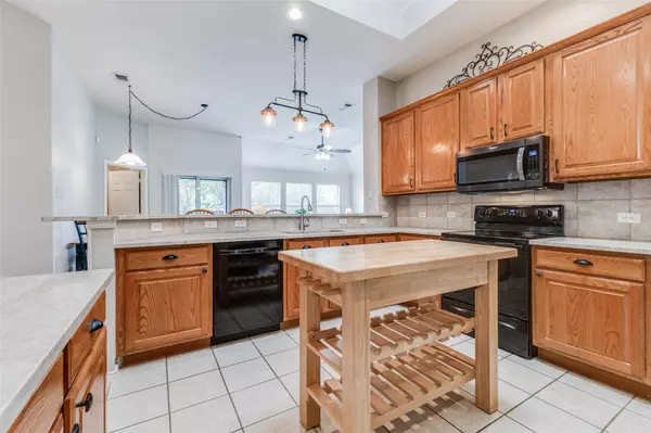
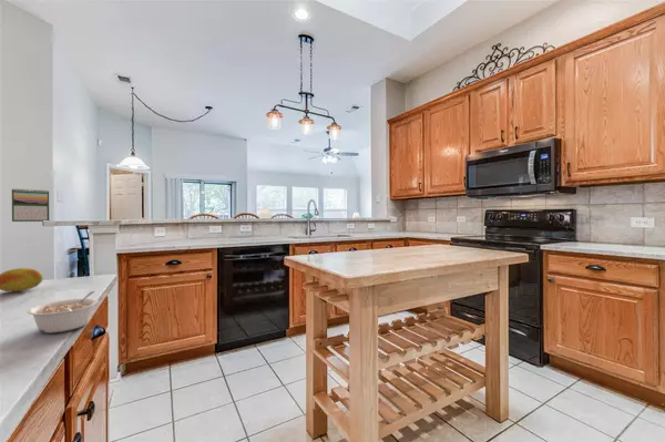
+ calendar (31, 205)
+ fruit (19, 279)
+ legume (64, 312)
